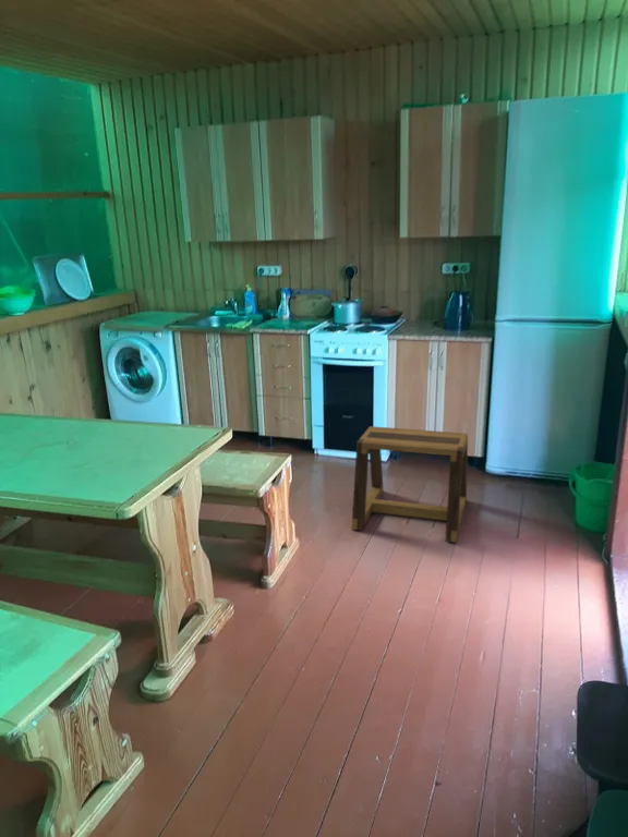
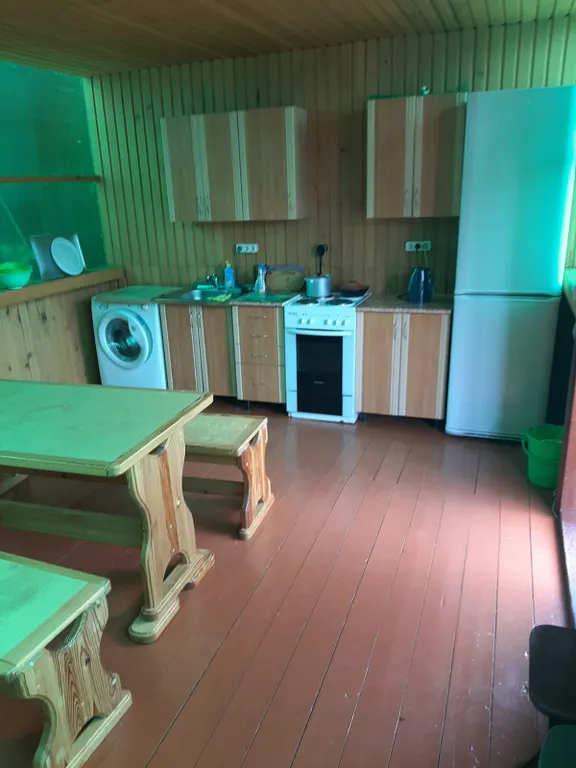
- stool (419, 452)
